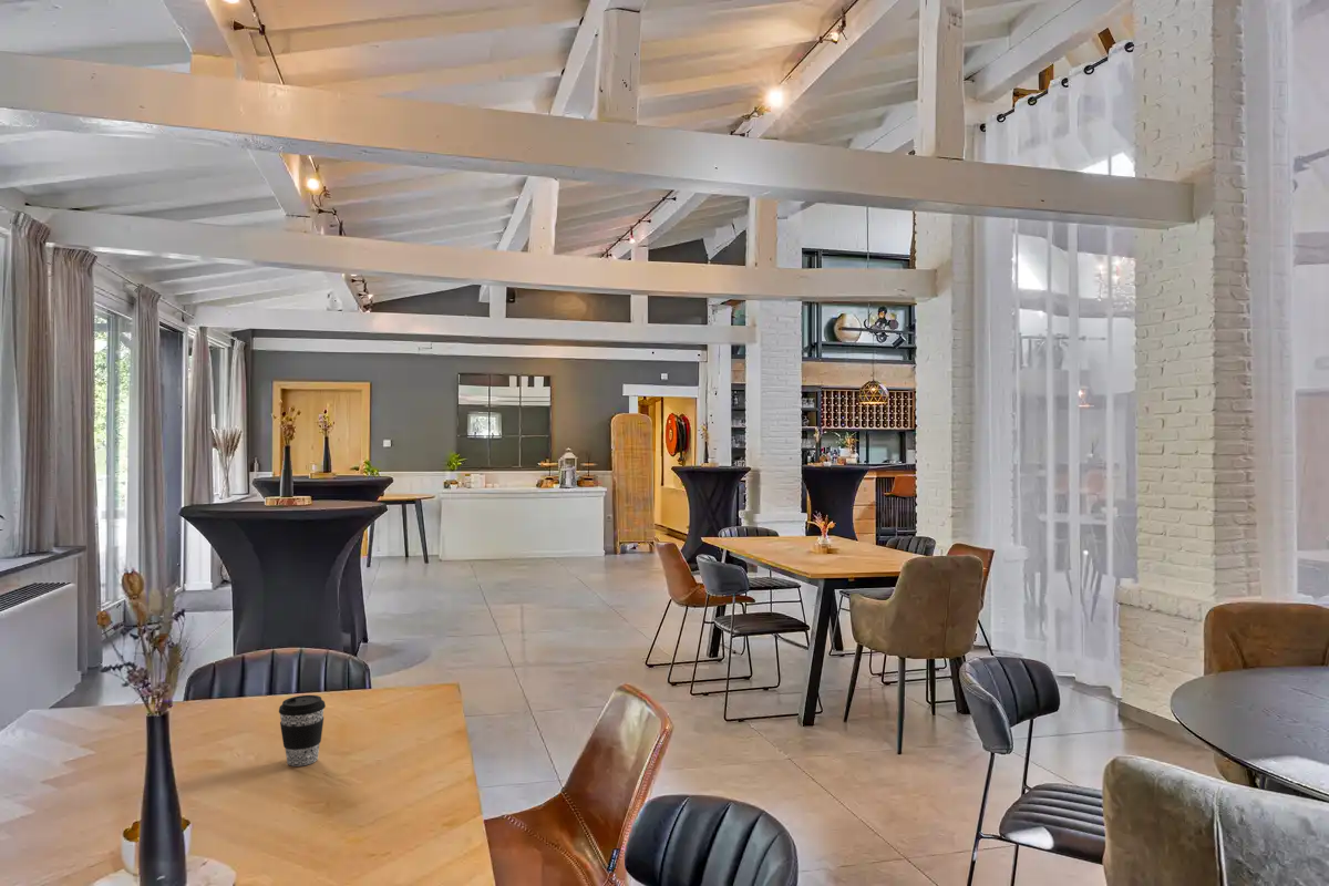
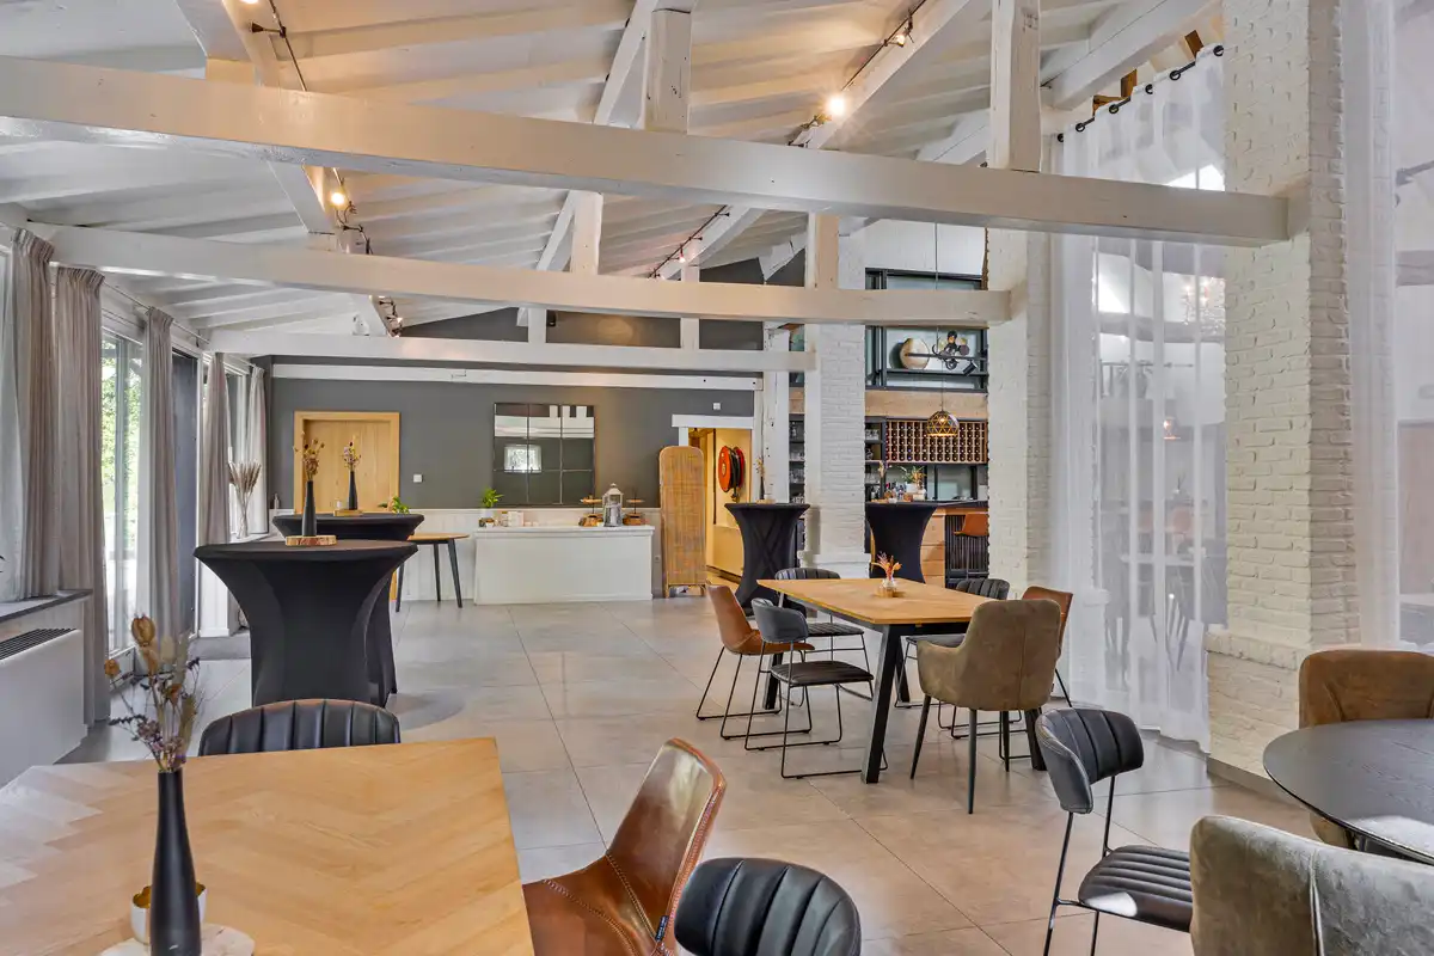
- coffee cup (302, 730)
